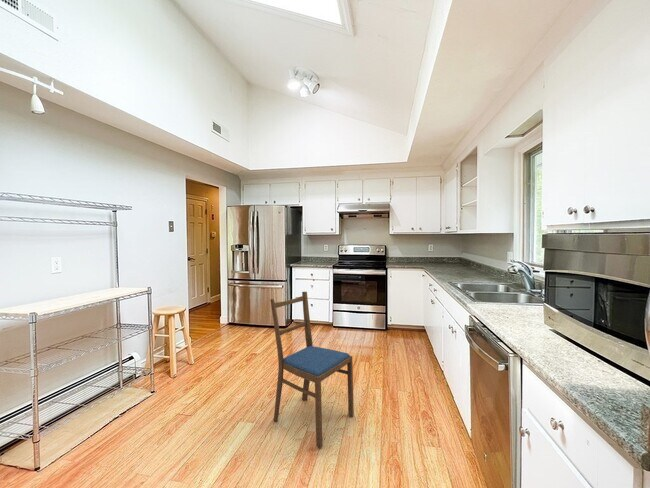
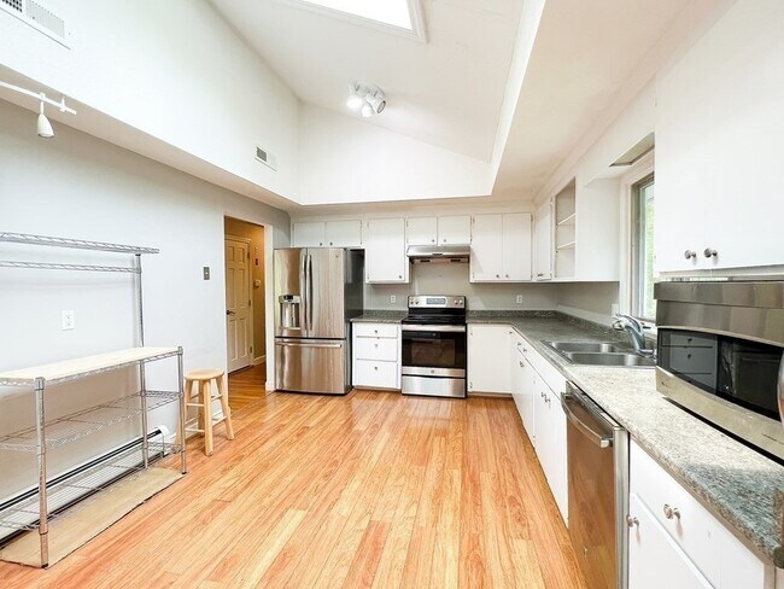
- dining chair (312, 359)
